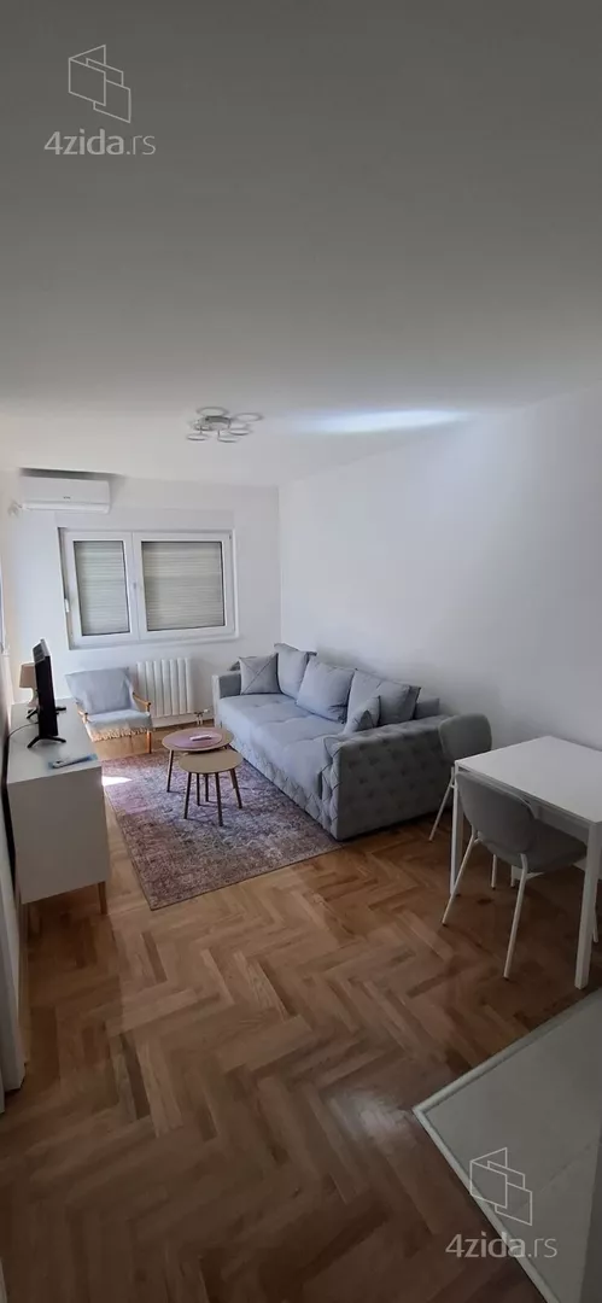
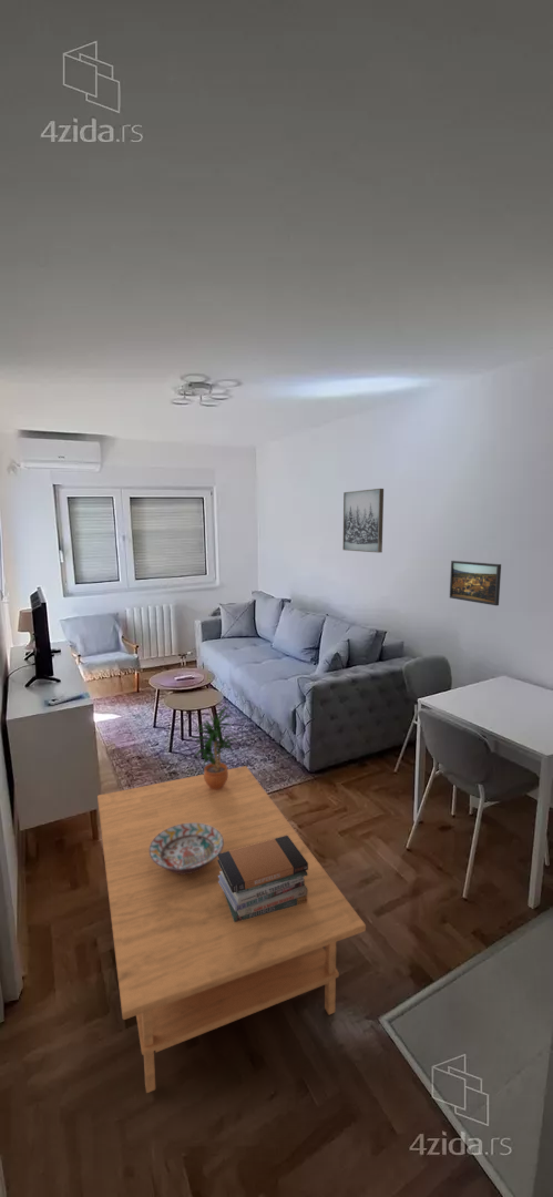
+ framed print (473, 582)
+ book stack (262, 877)
+ potted plant (214, 749)
+ coffee table (206, 891)
+ decorative bowl (186, 852)
+ wall art (361, 521)
